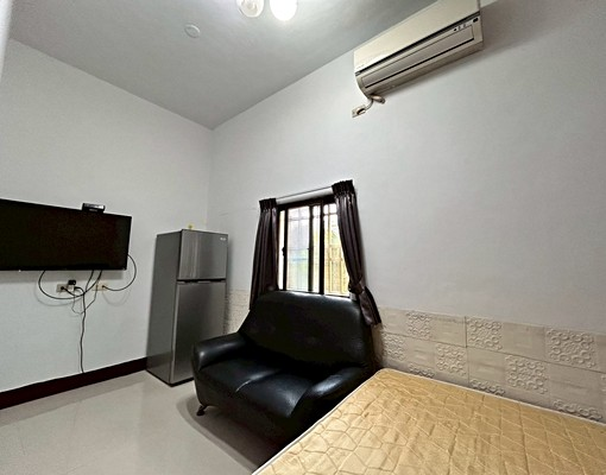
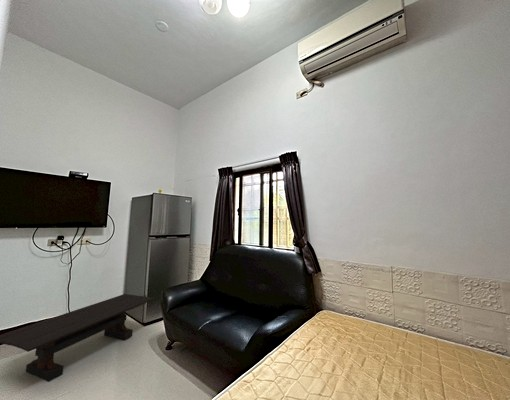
+ coffee table (89, 332)
